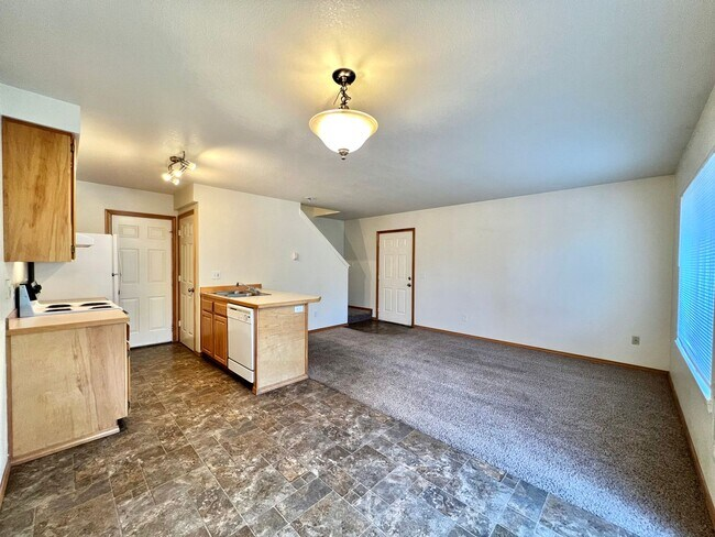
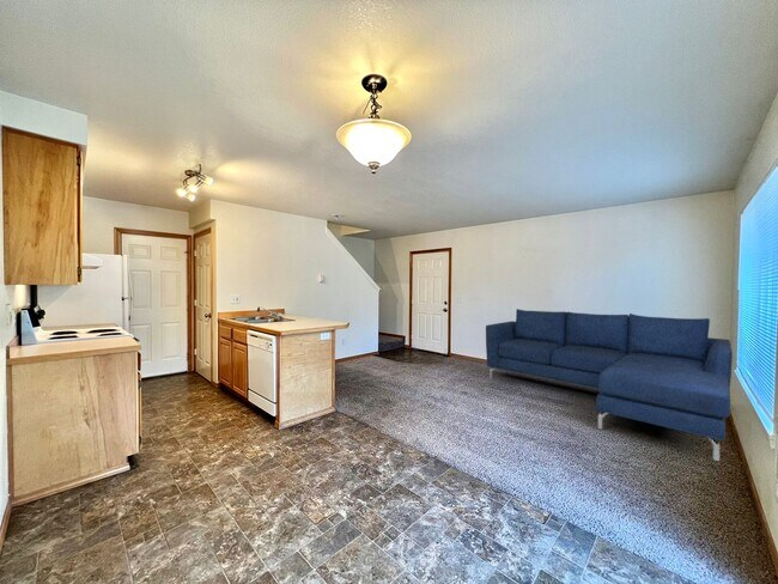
+ sofa (581, 355)
